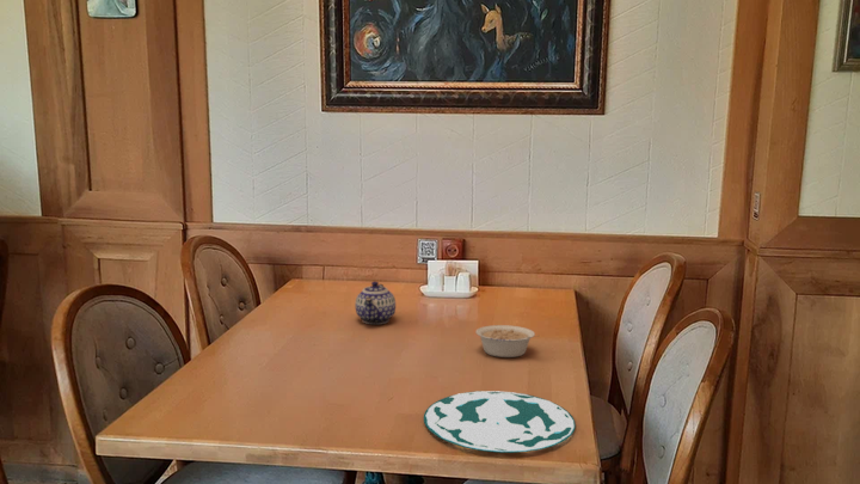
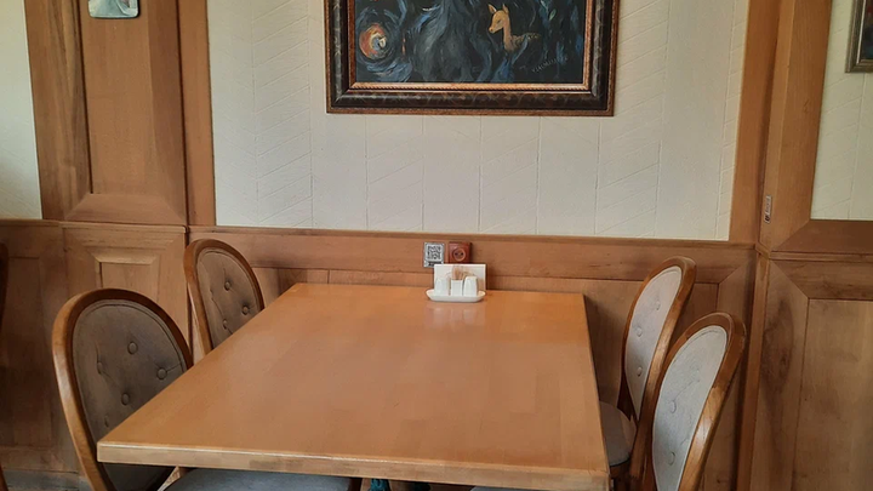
- plate (498, 412)
- teapot (375, 301)
- legume (506, 339)
